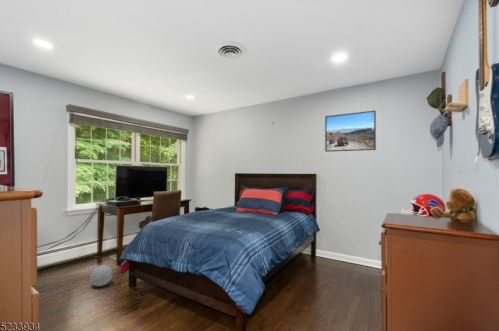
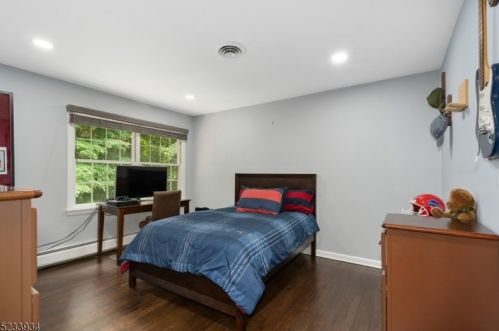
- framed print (349, 132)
- ball (101, 275)
